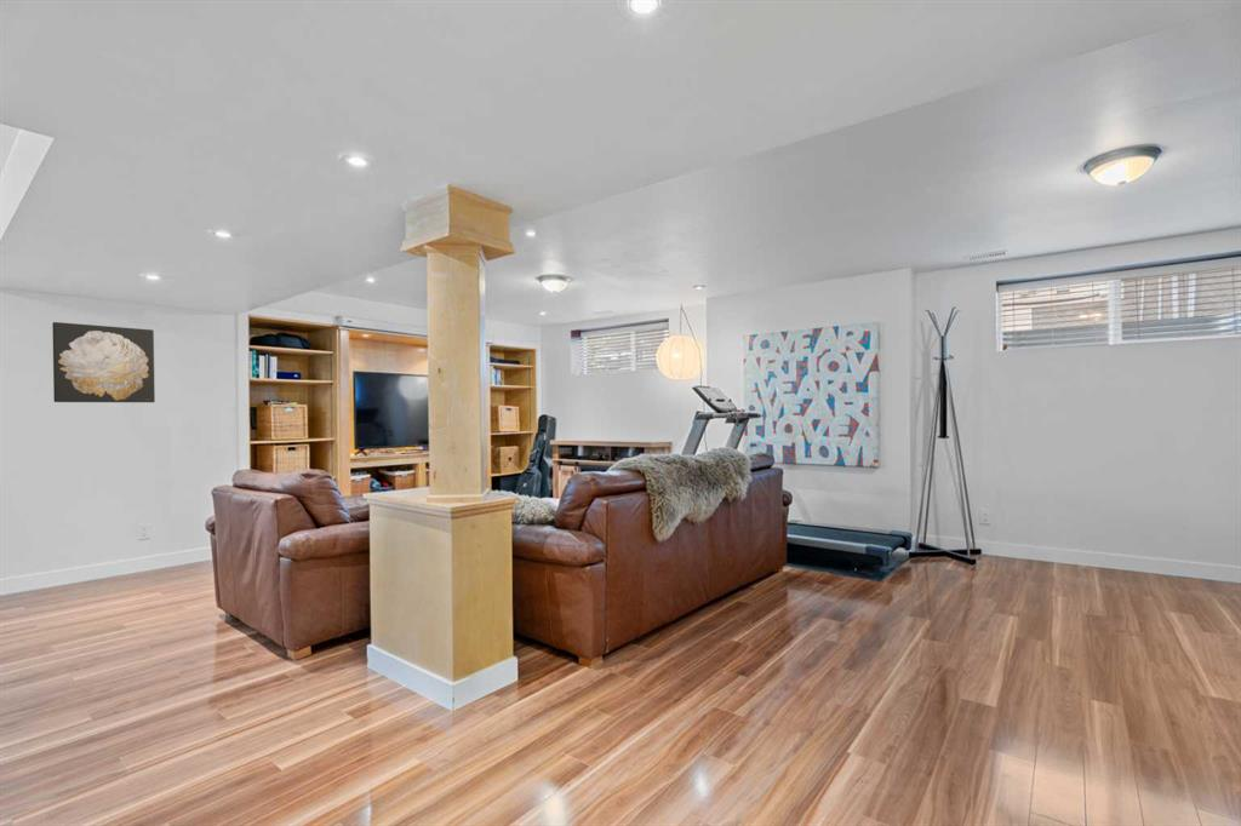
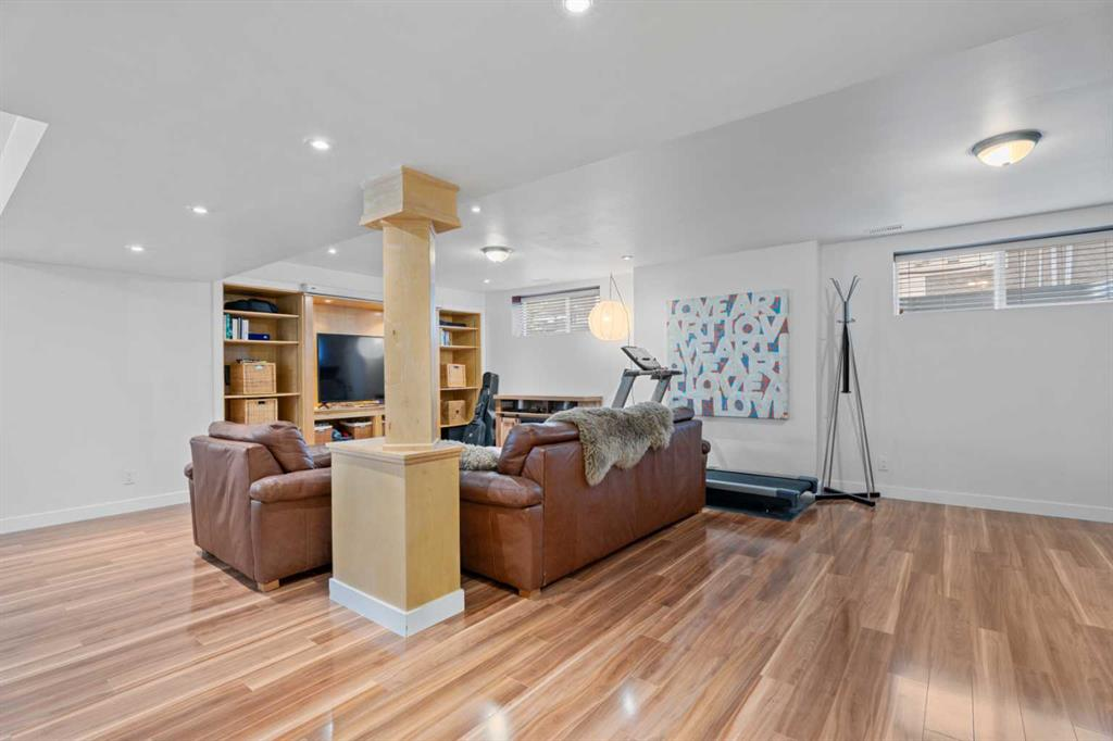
- wall art (105, 363)
